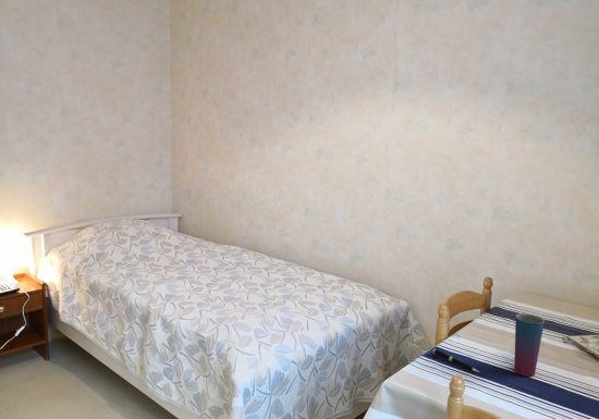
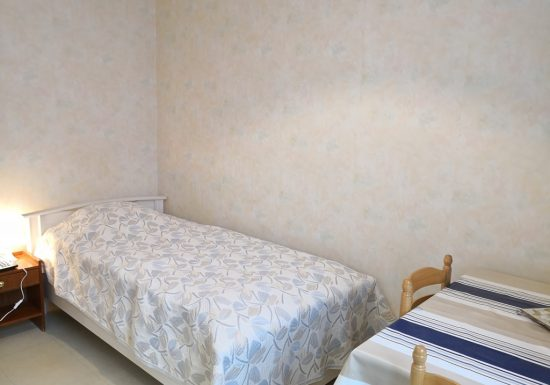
- cup (527, 345)
- pen (455, 360)
